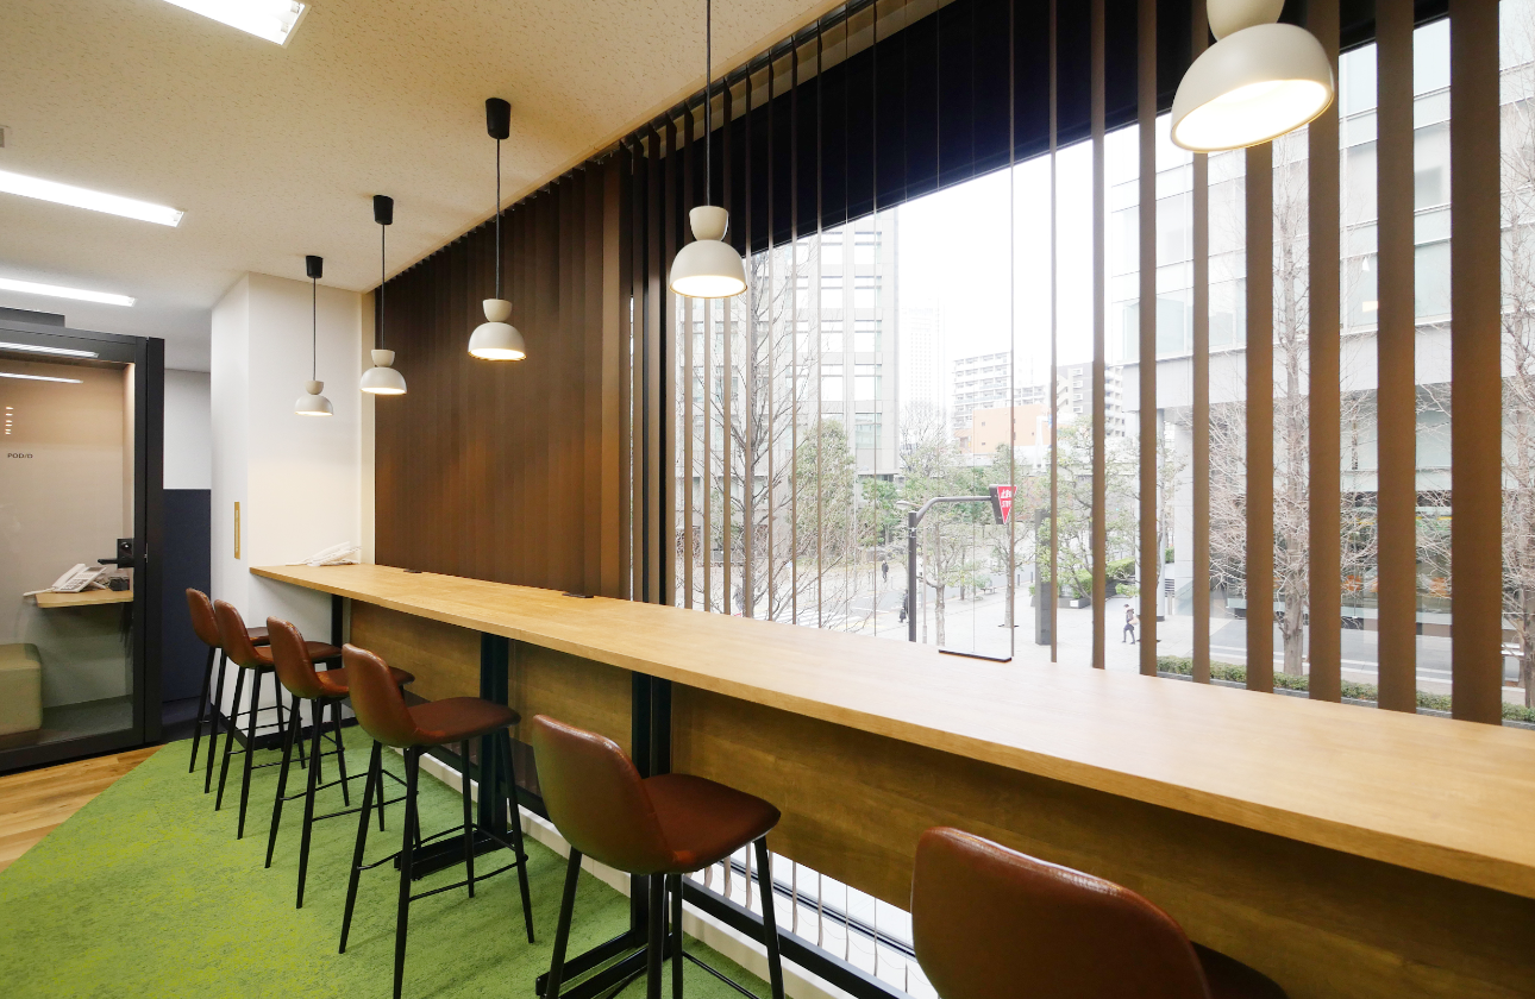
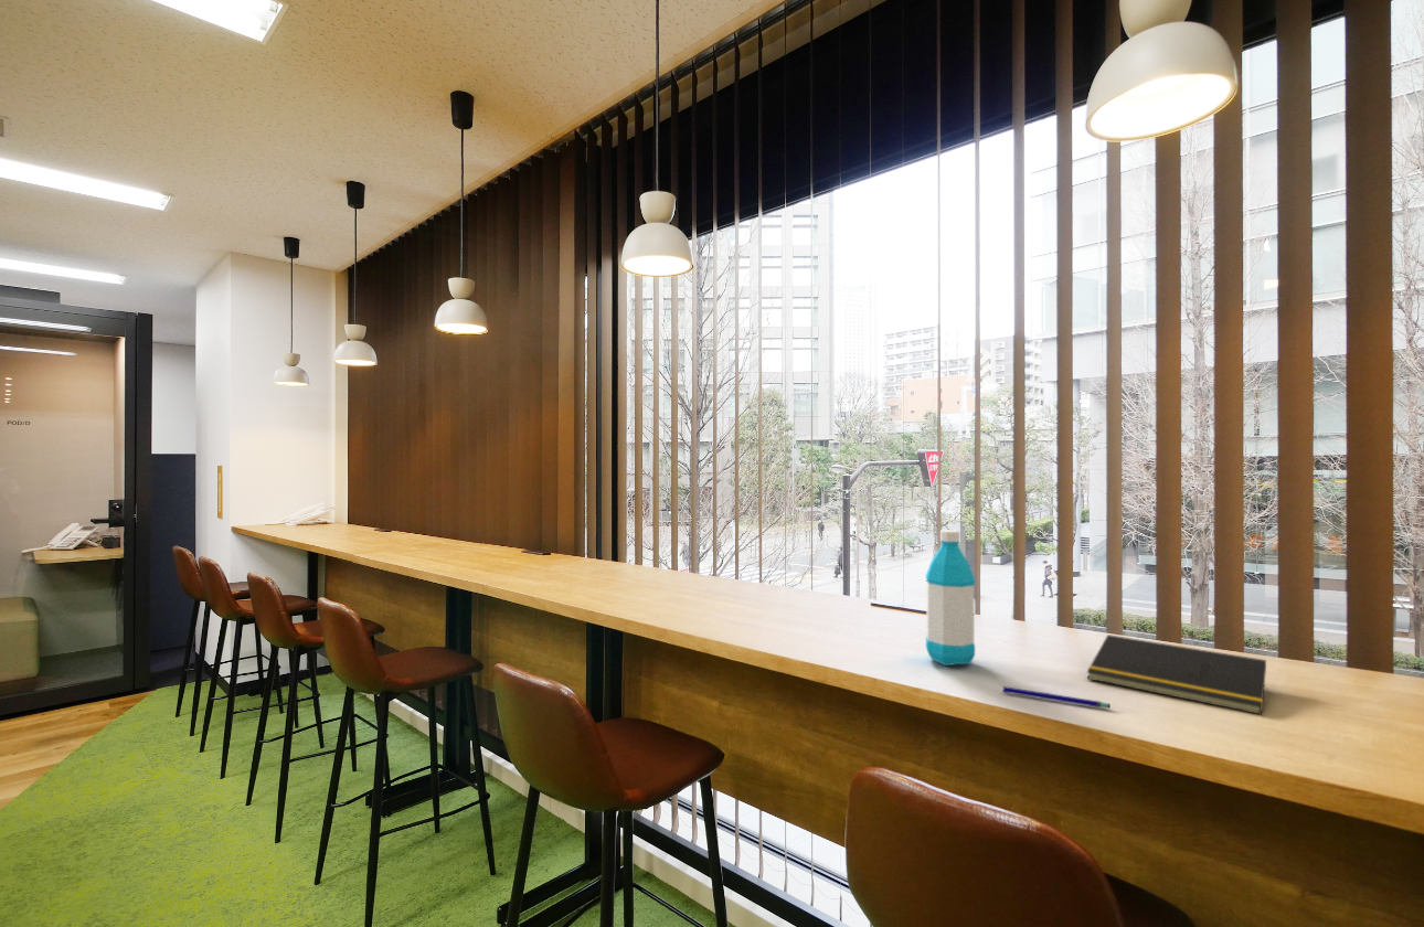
+ pen (1054, 696)
+ water bottle (949, 596)
+ notepad (1175, 669)
